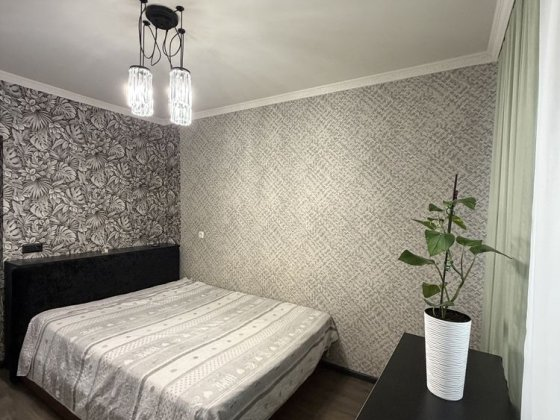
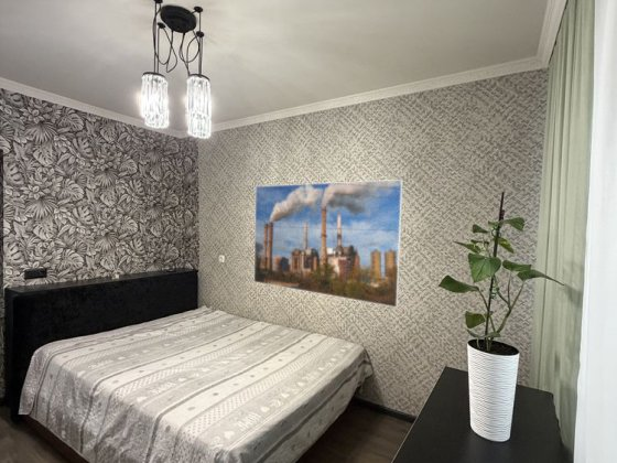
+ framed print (317, 238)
